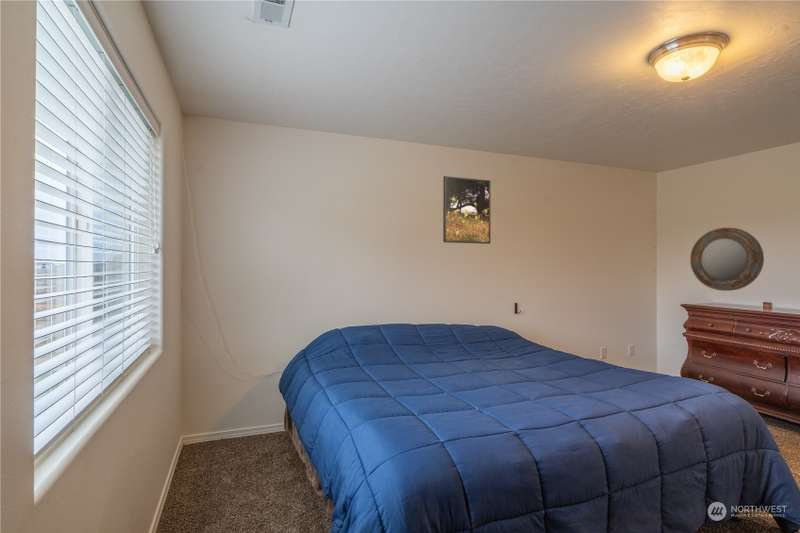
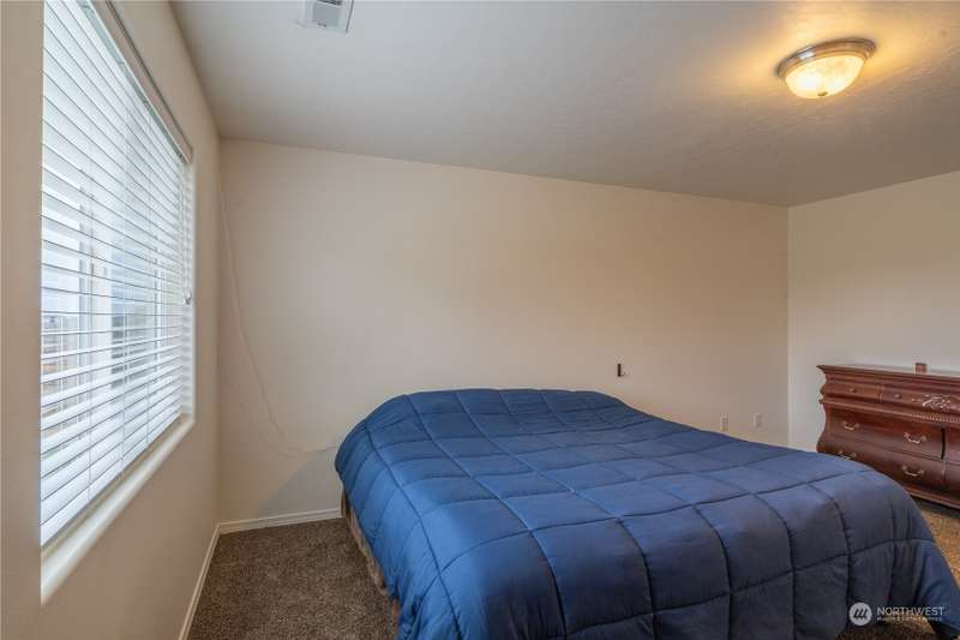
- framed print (467, 210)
- home mirror (724, 259)
